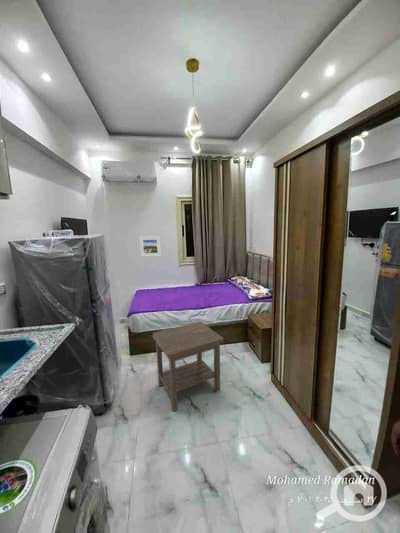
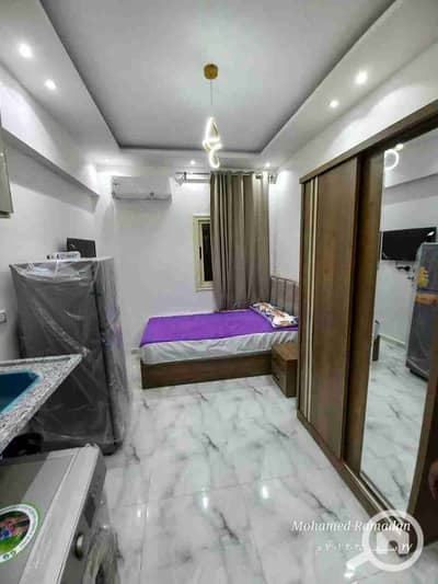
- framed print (150, 246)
- side table (189, 363)
